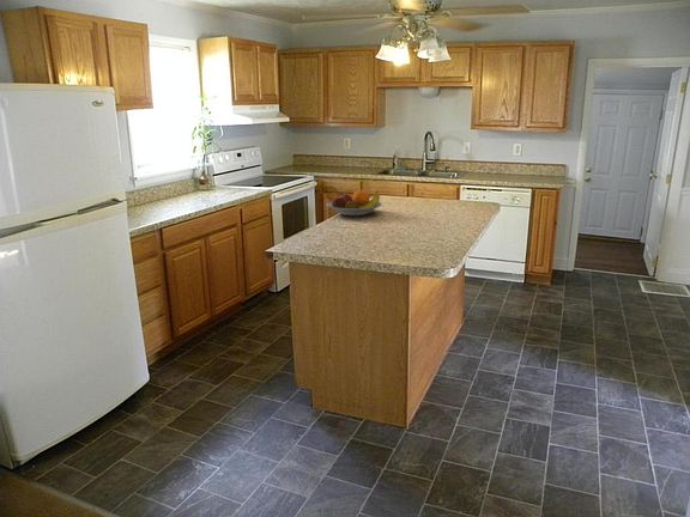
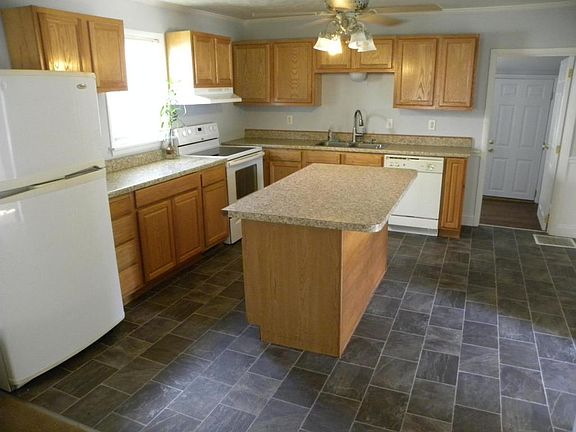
- fruit bowl (353, 201)
